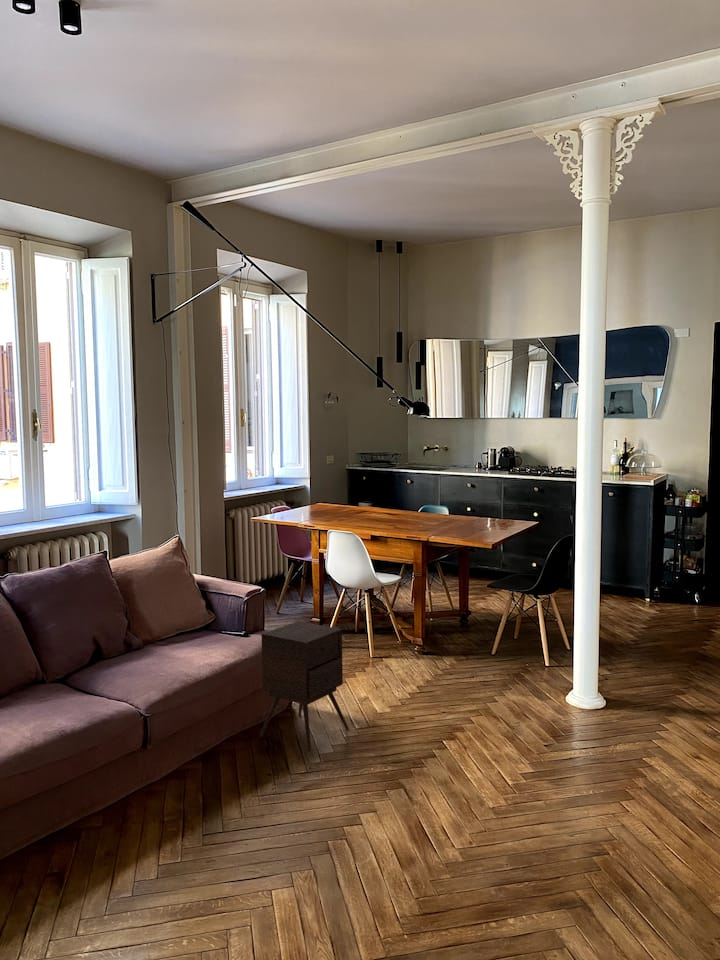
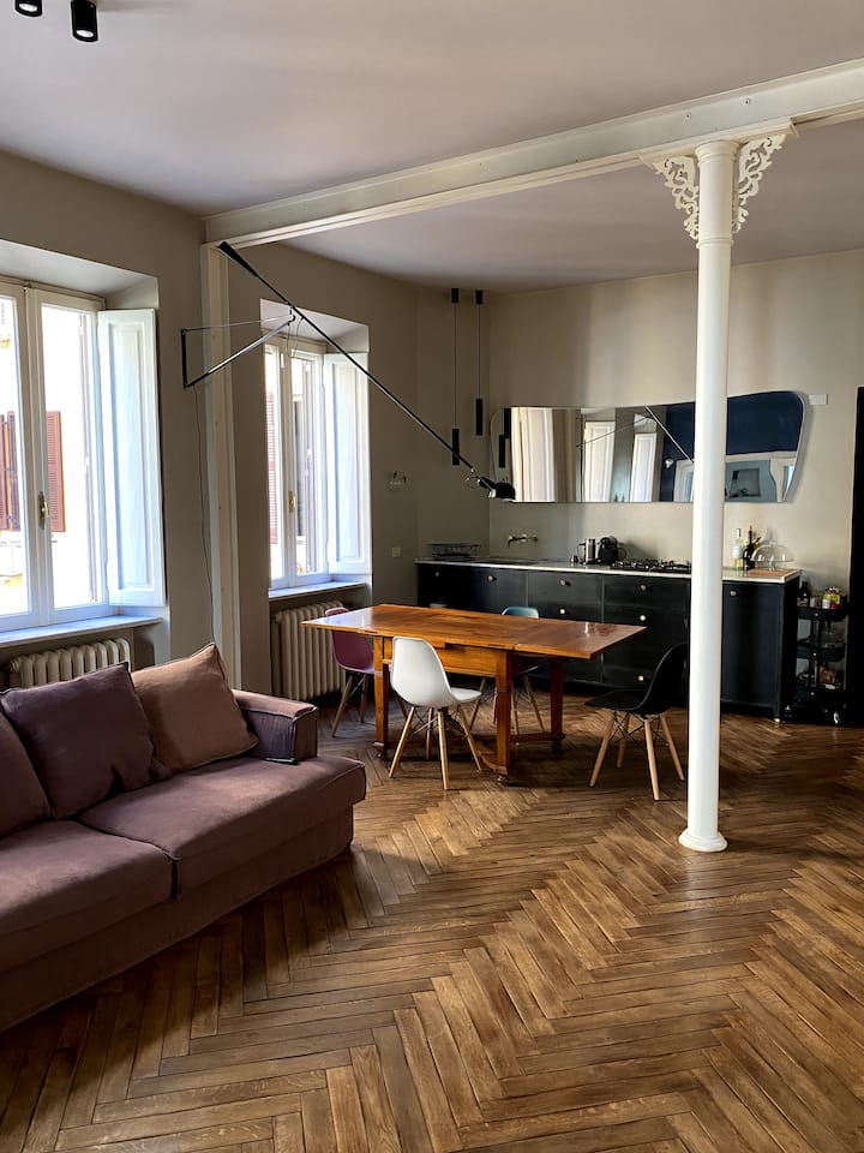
- side table (304, 682)
